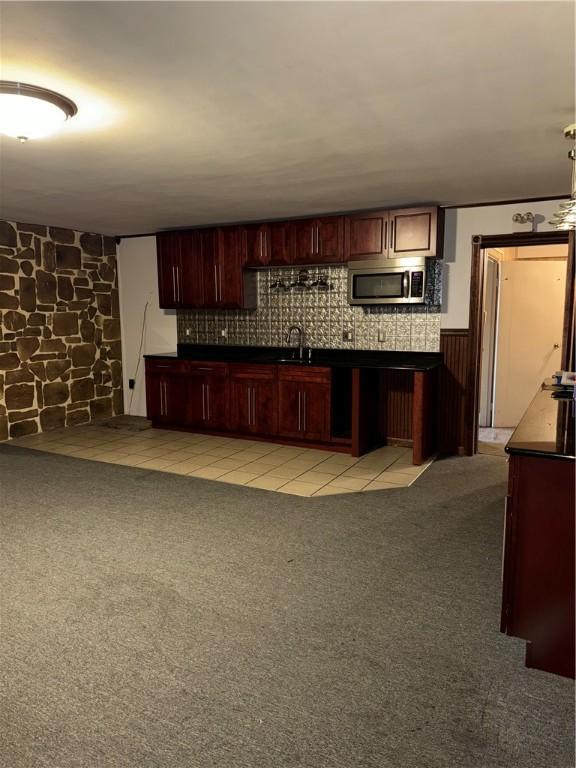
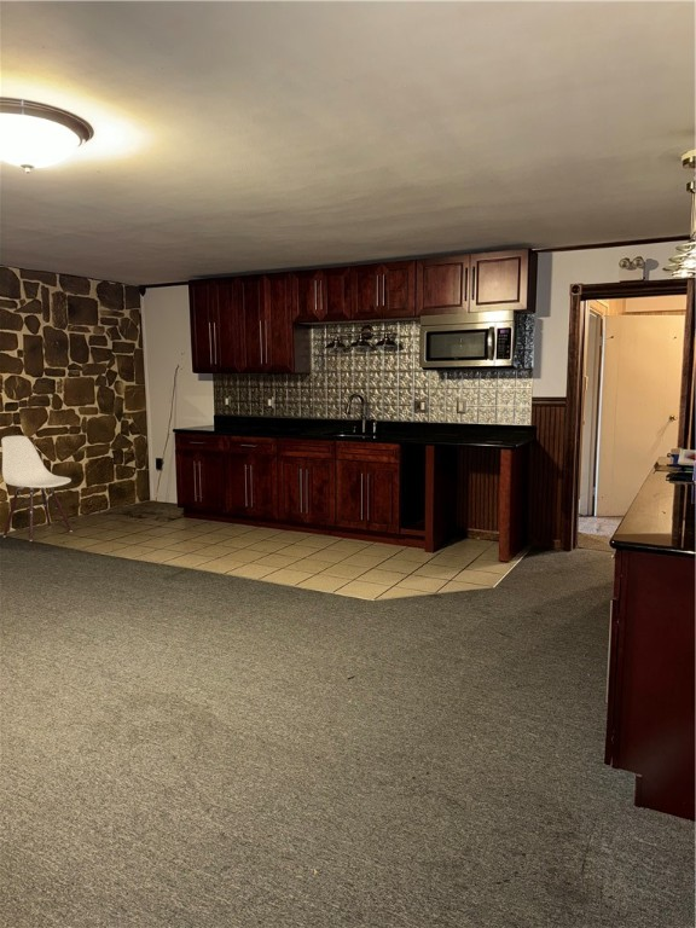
+ chair (35, 486)
